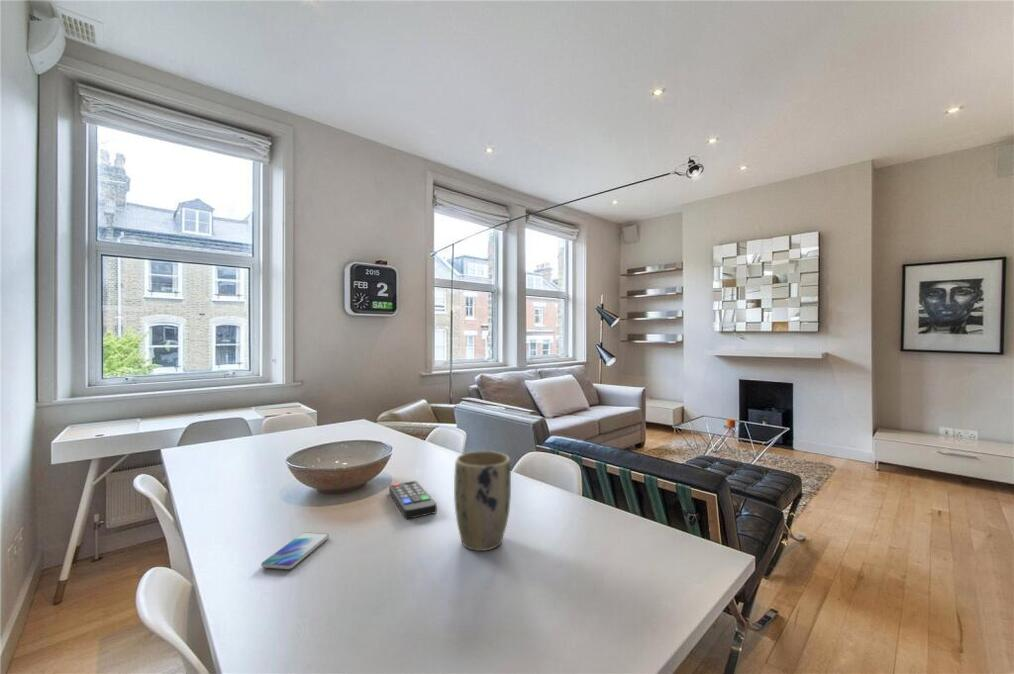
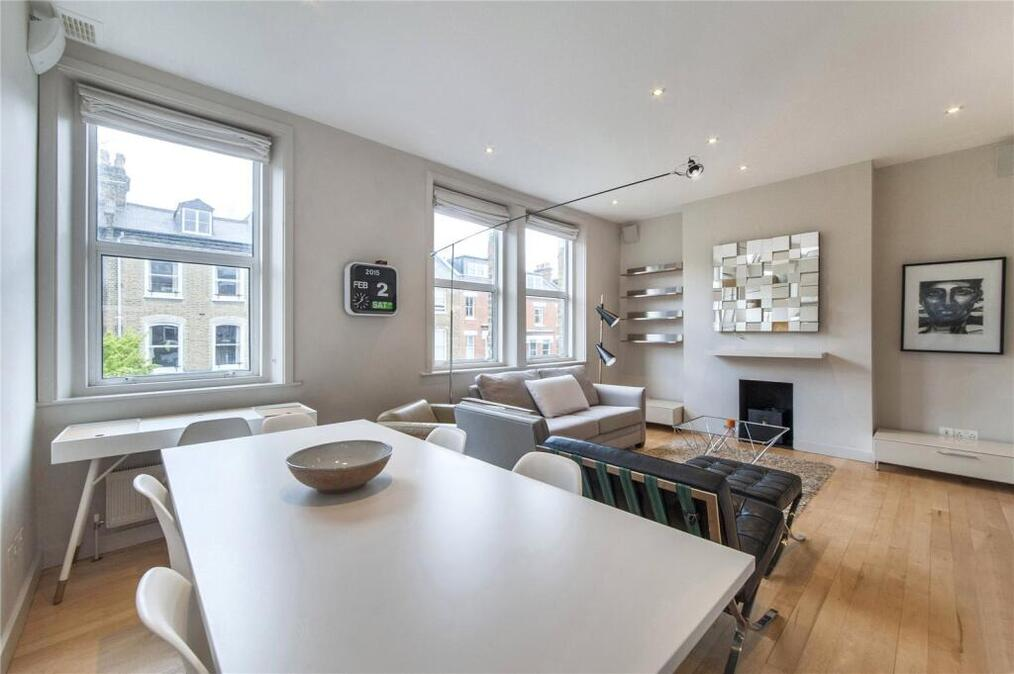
- remote control (411, 497)
- smartphone (297, 549)
- plant pot (482, 499)
